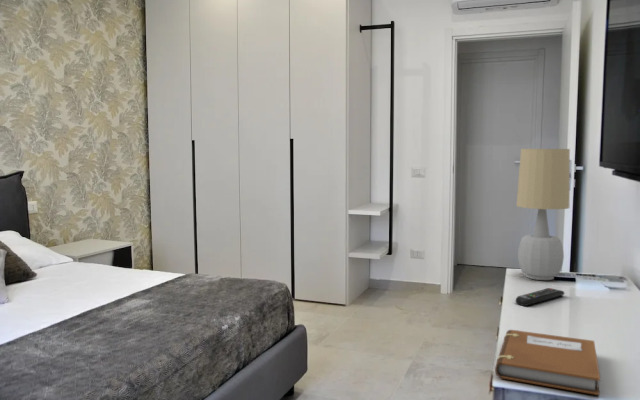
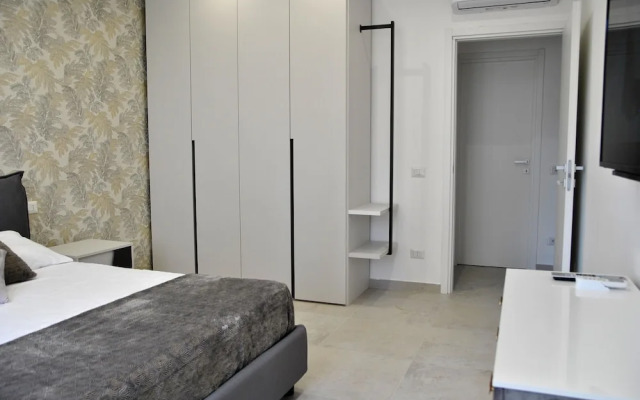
- notebook (546, 357)
- remote control (540, 296)
- table lamp (542, 213)
